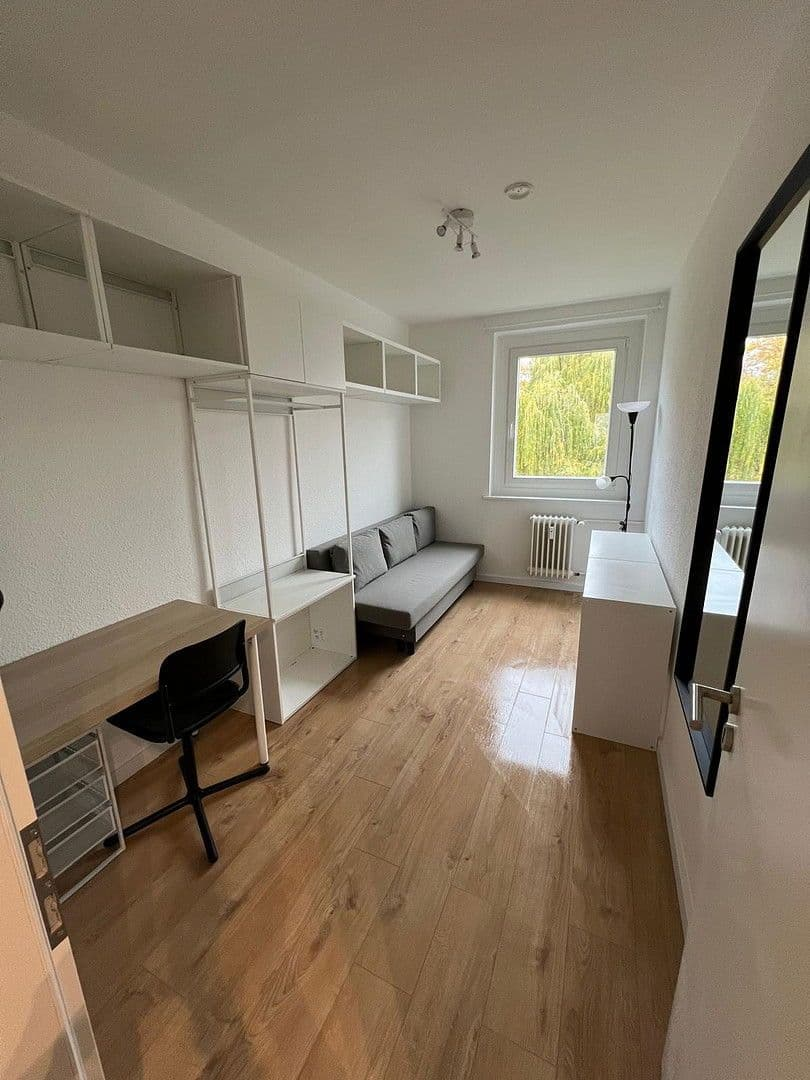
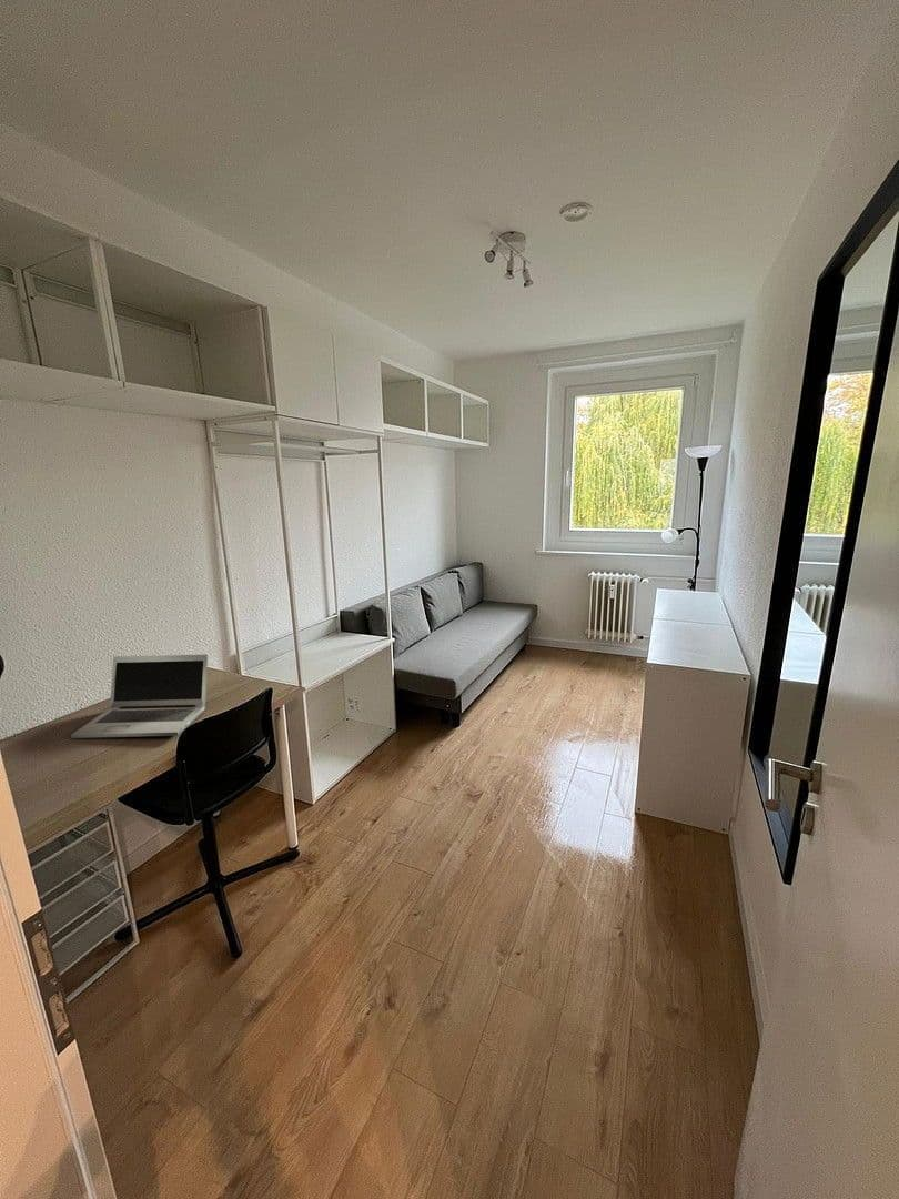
+ laptop (143, 693)
